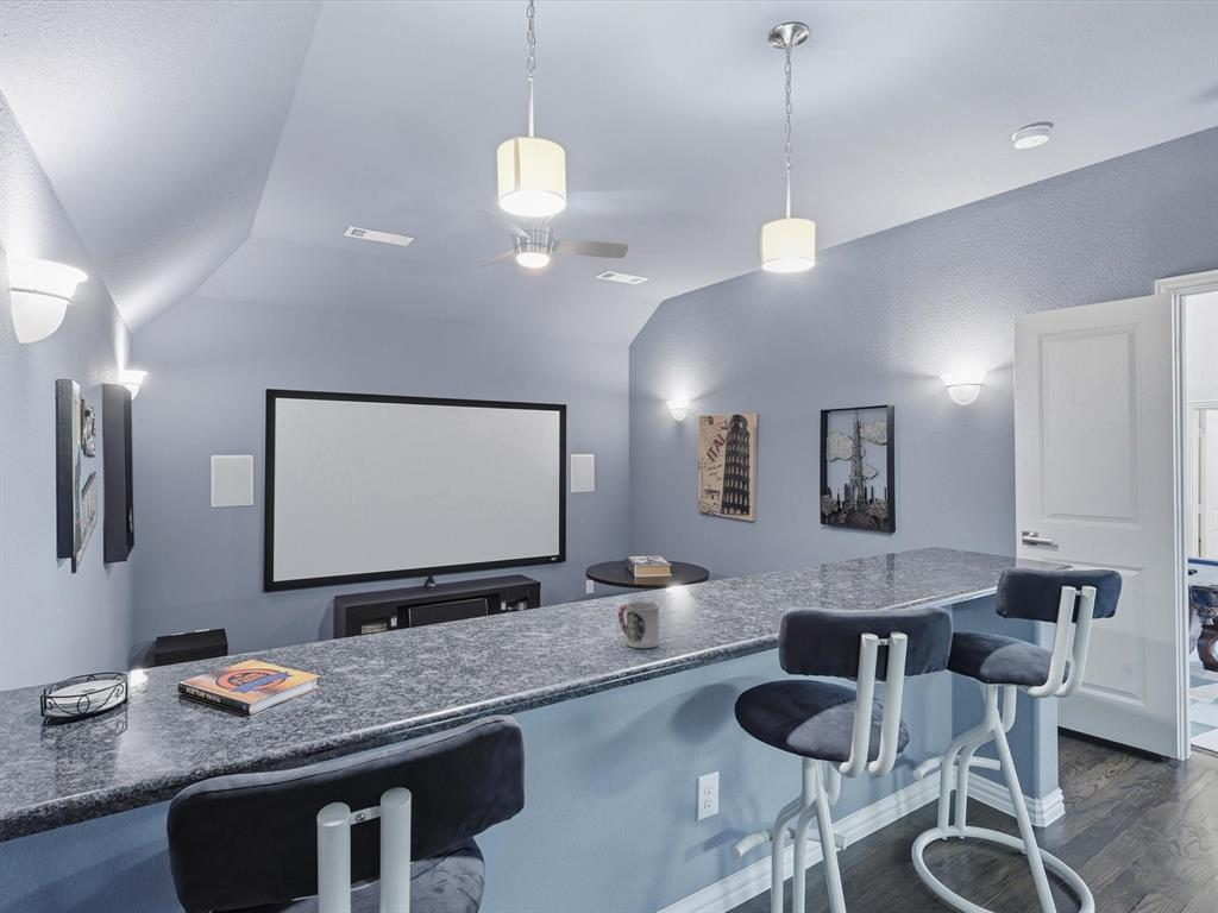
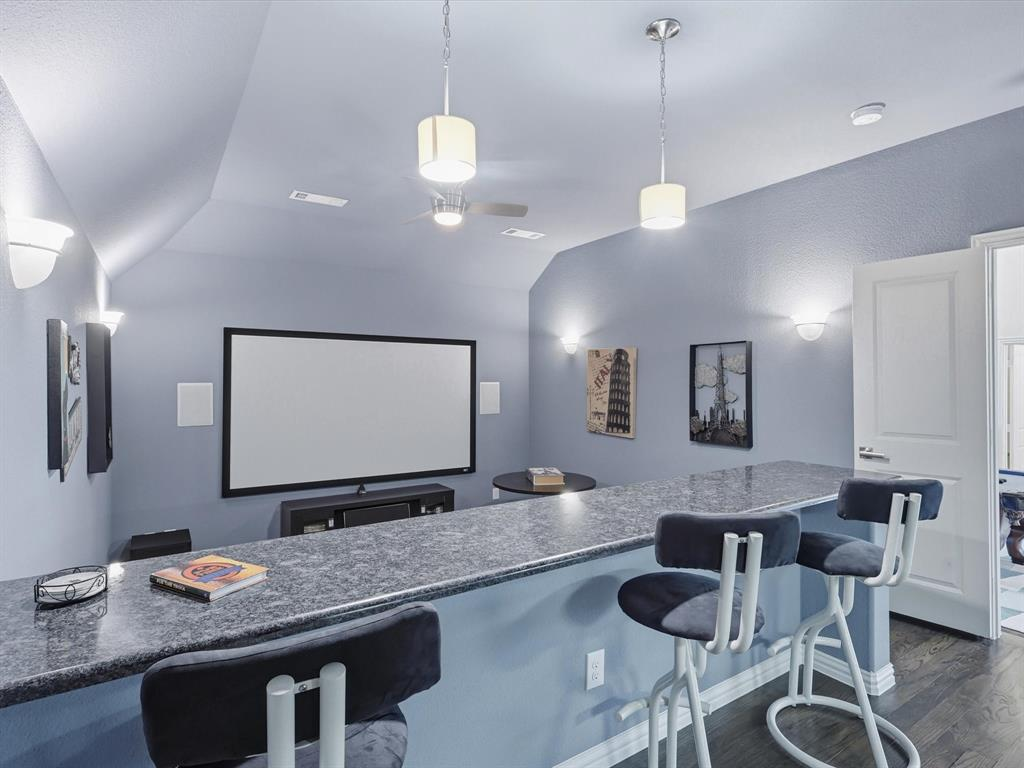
- cup (636, 623)
